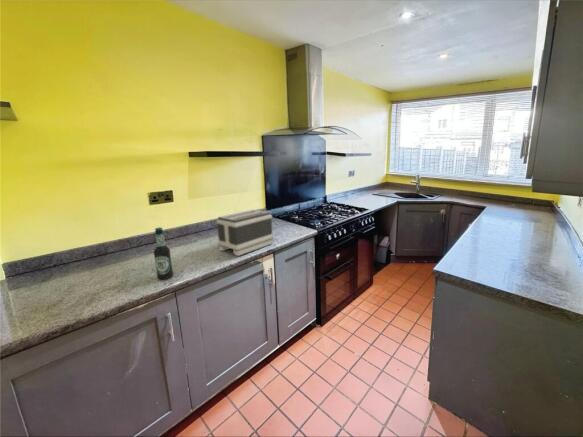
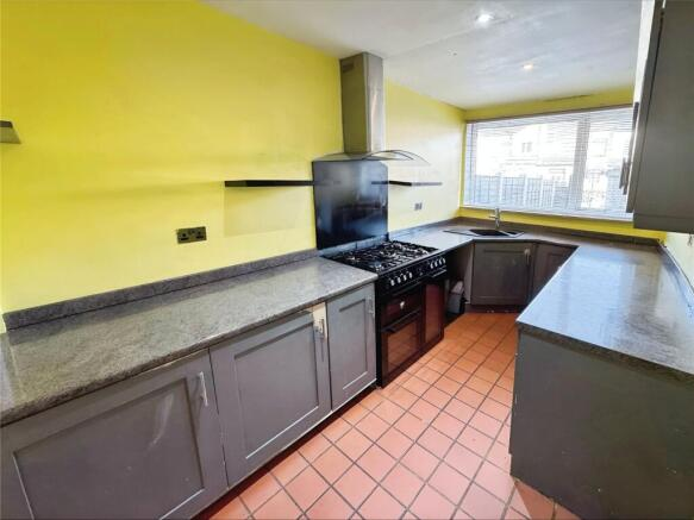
- bottle (162, 253)
- toaster (248, 230)
